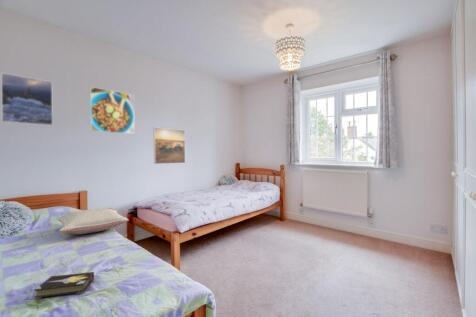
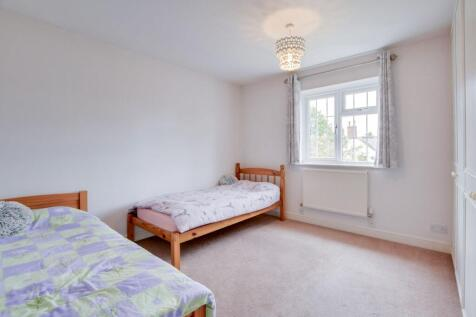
- hardback book (66, 283)
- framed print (170, 146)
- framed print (113, 111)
- pillow (92, 220)
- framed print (28, 100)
